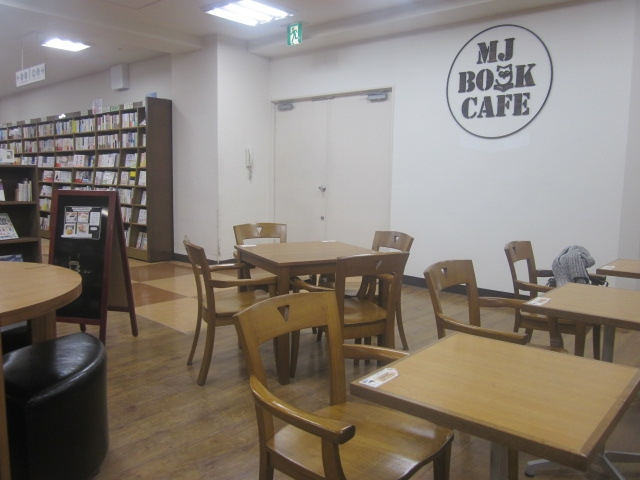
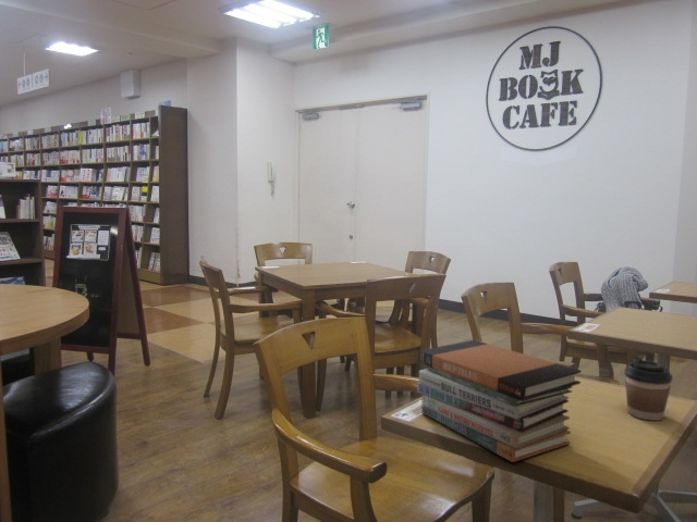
+ coffee cup (647, 387)
+ book stack (491, 393)
